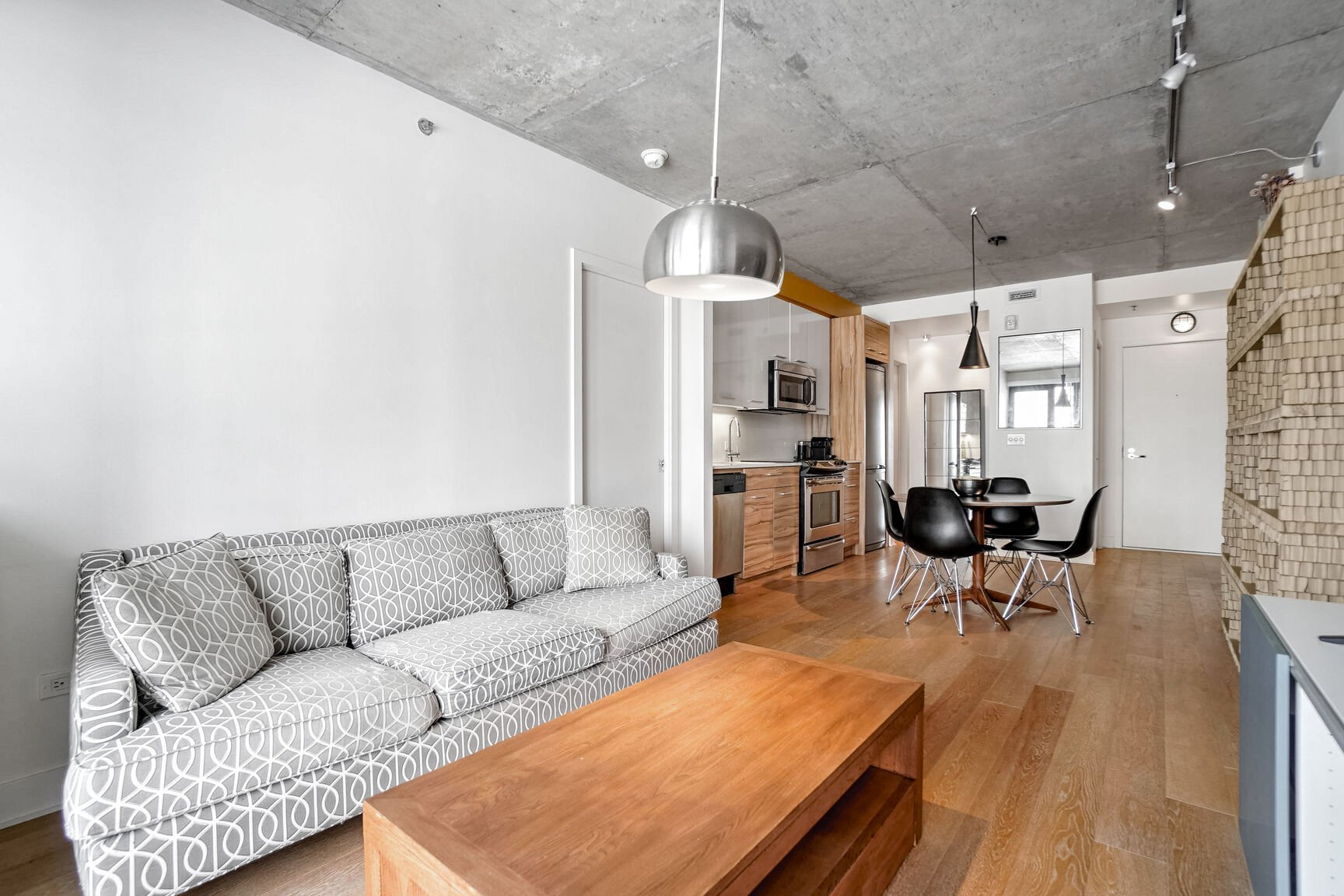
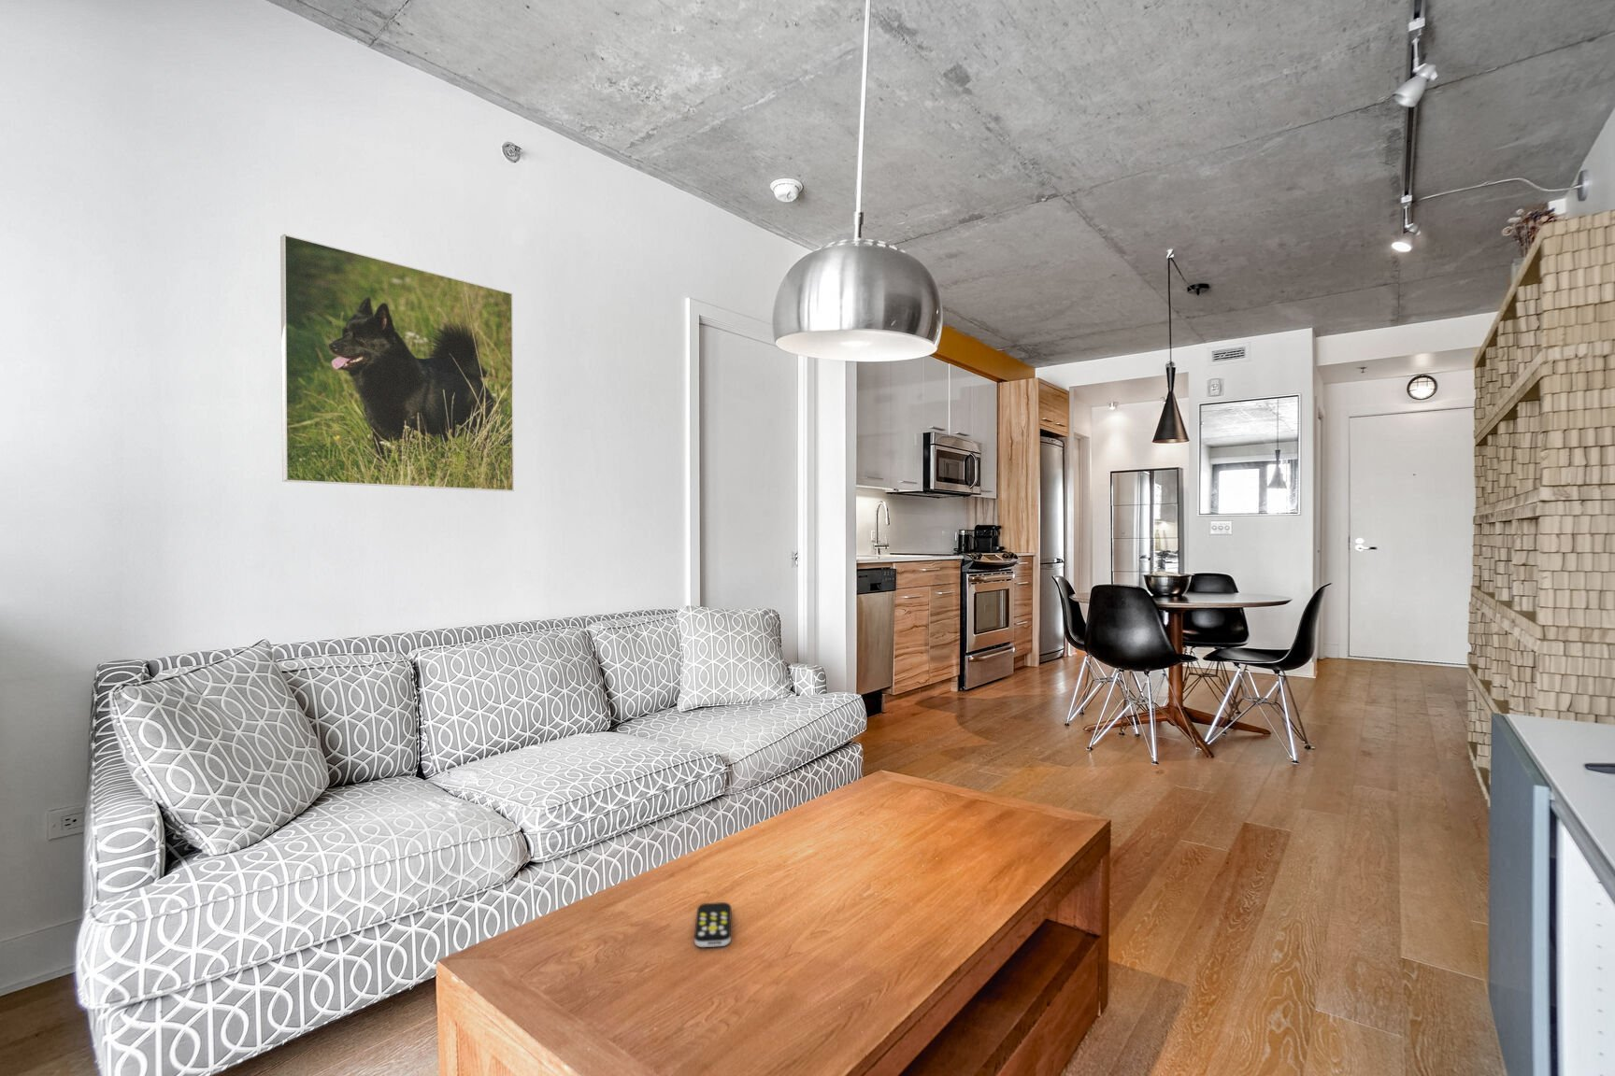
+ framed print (410, 377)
+ remote control (713, 922)
